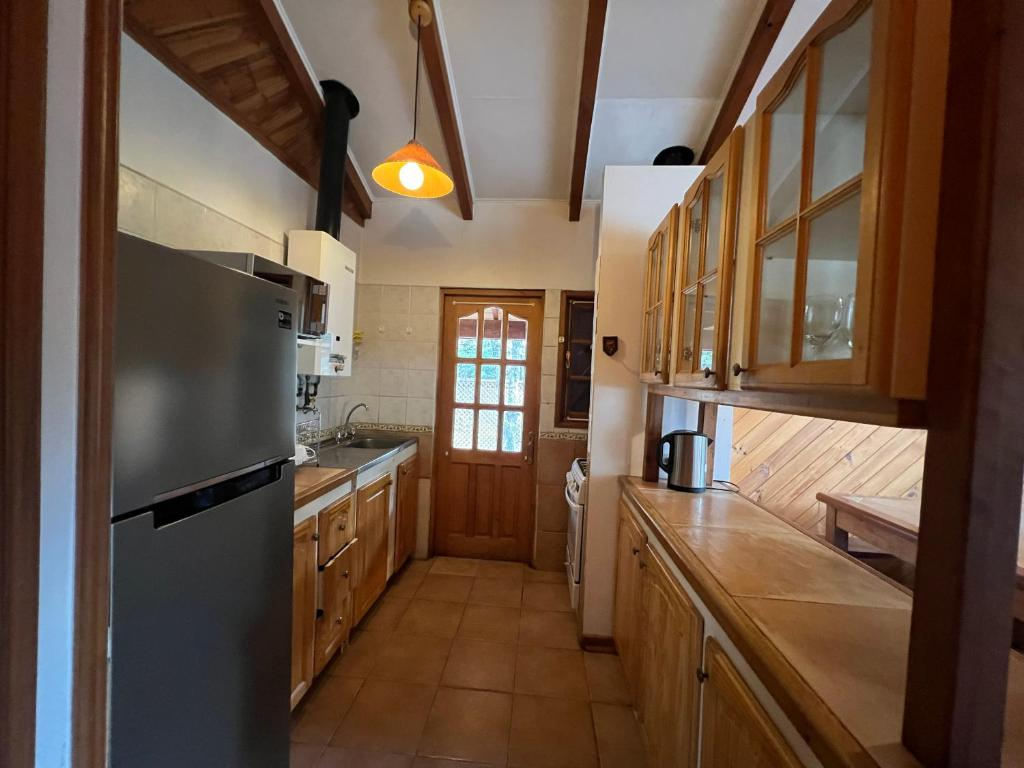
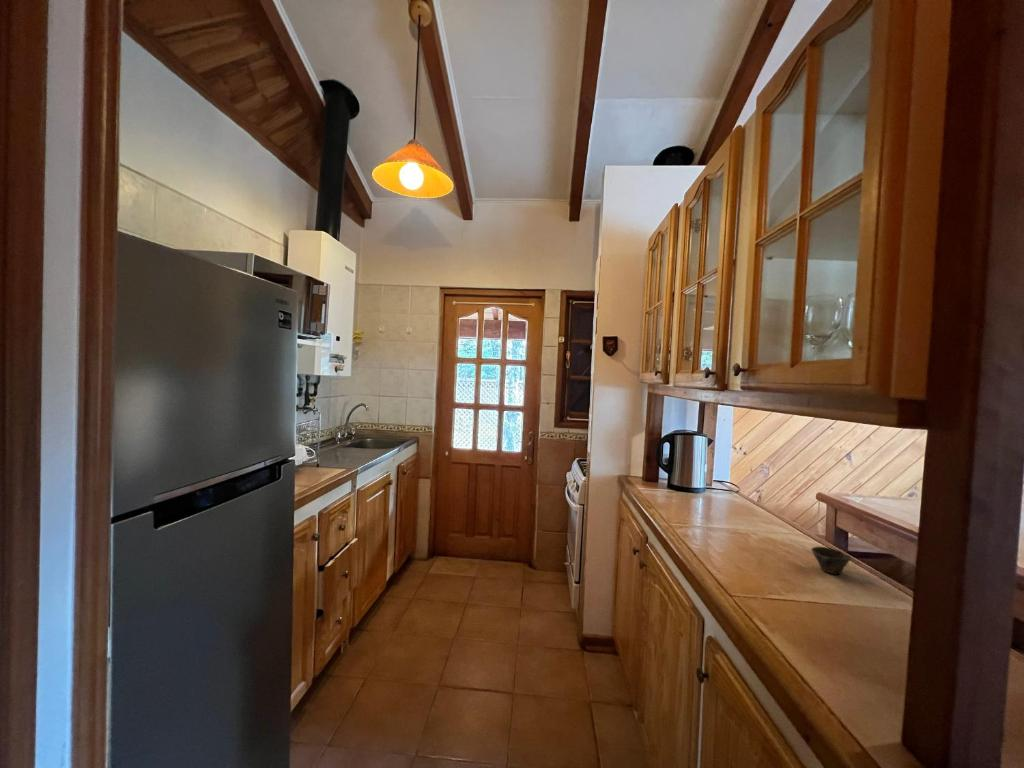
+ cup (829, 561)
